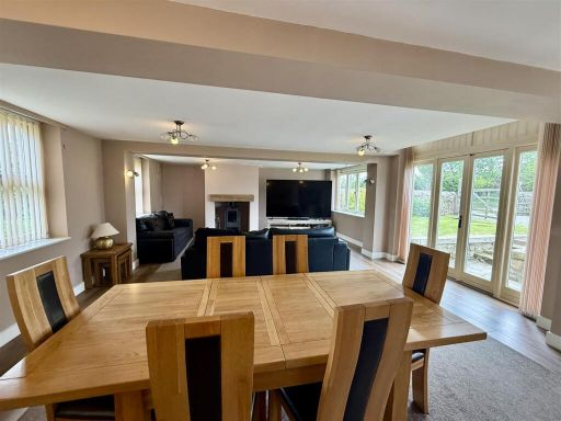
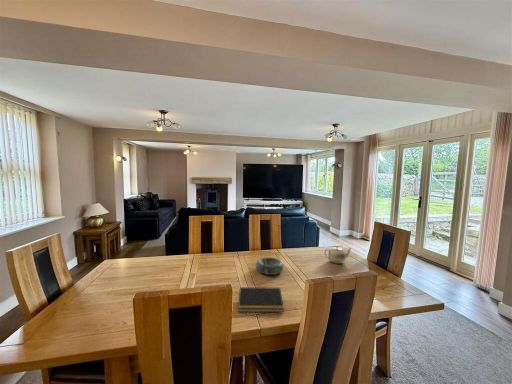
+ teapot (337, 253)
+ decorative bowl (269, 265)
+ notepad (260, 298)
